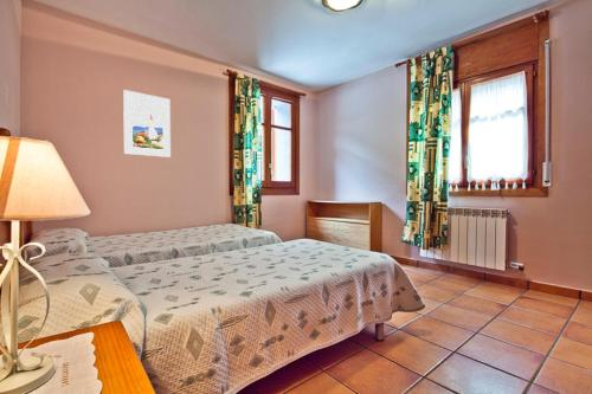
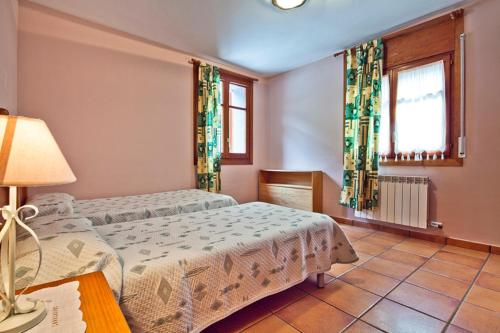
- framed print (148, 124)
